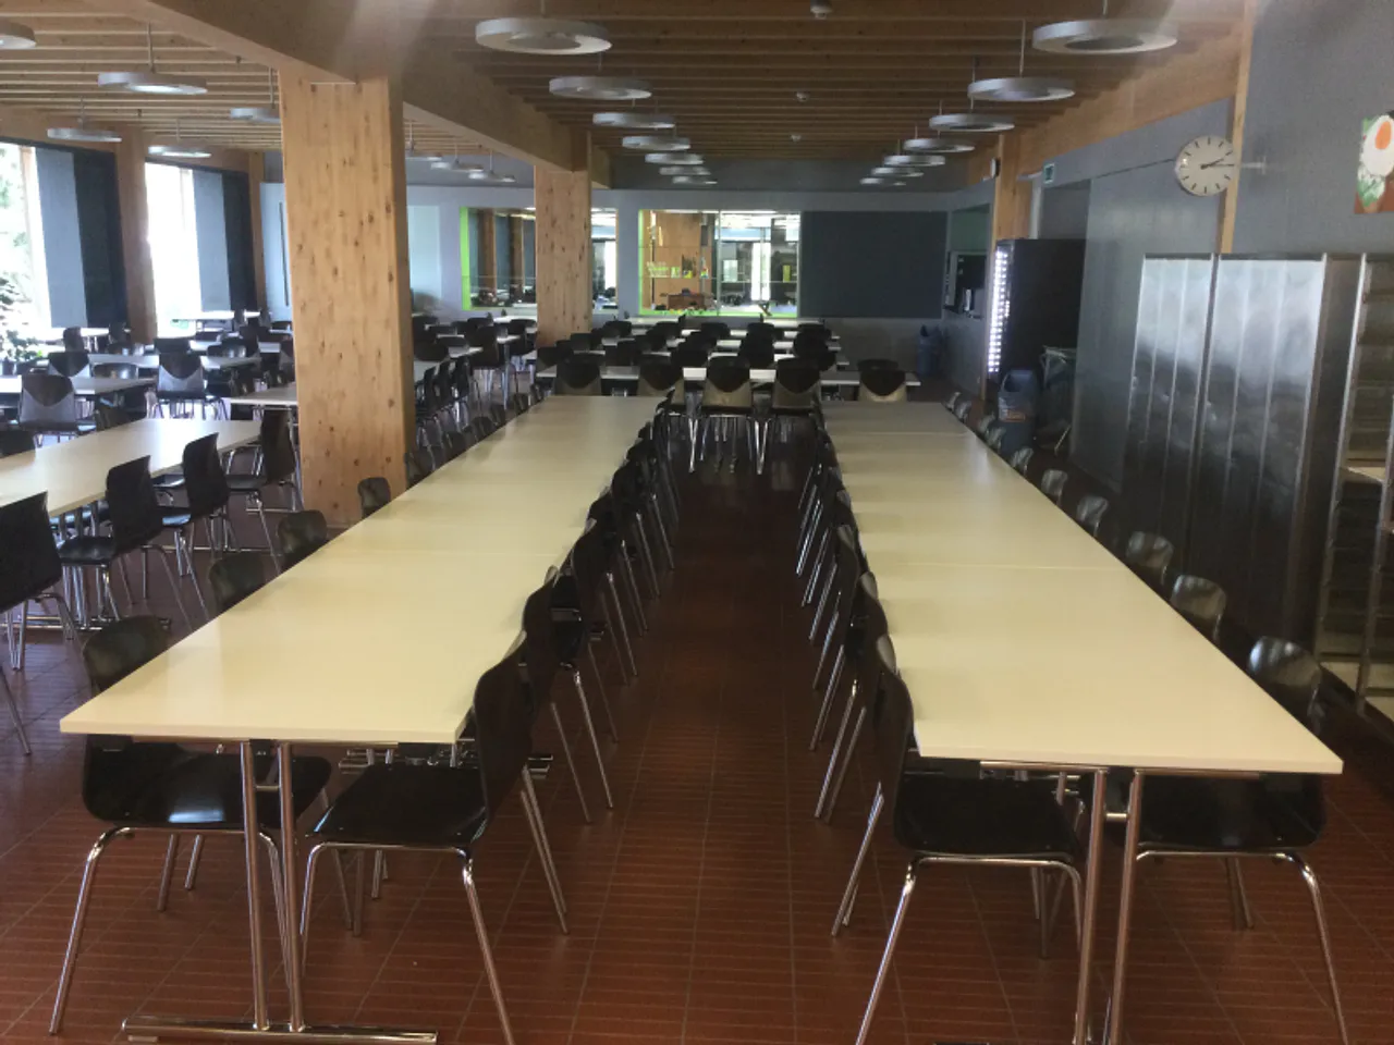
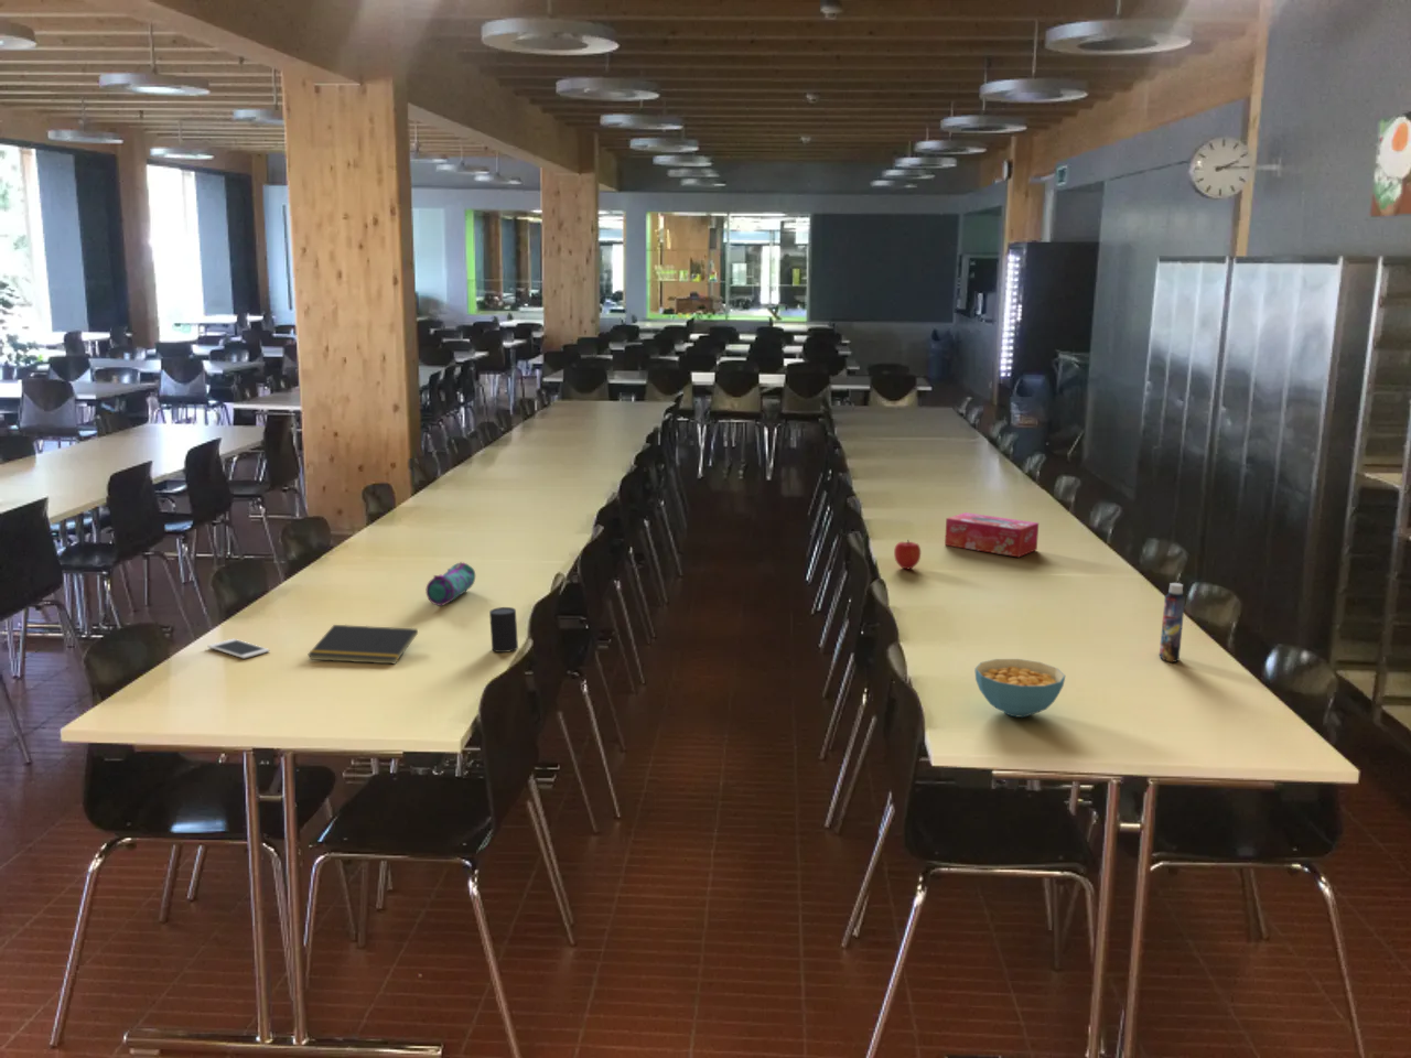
+ cereal bowl (1018, 692)
+ bottle (1172, 620)
+ pencil case (451, 583)
+ tissue box (991, 533)
+ cell phone (238, 648)
+ fruit (908, 553)
+ cup (503, 629)
+ notepad (363, 643)
